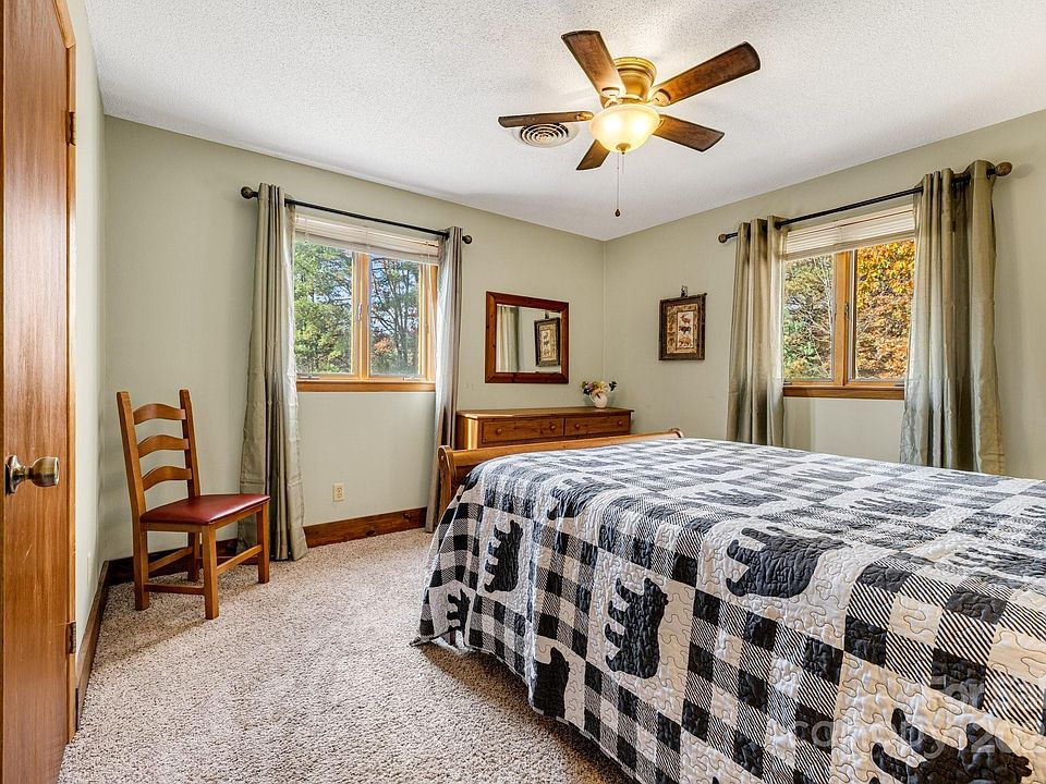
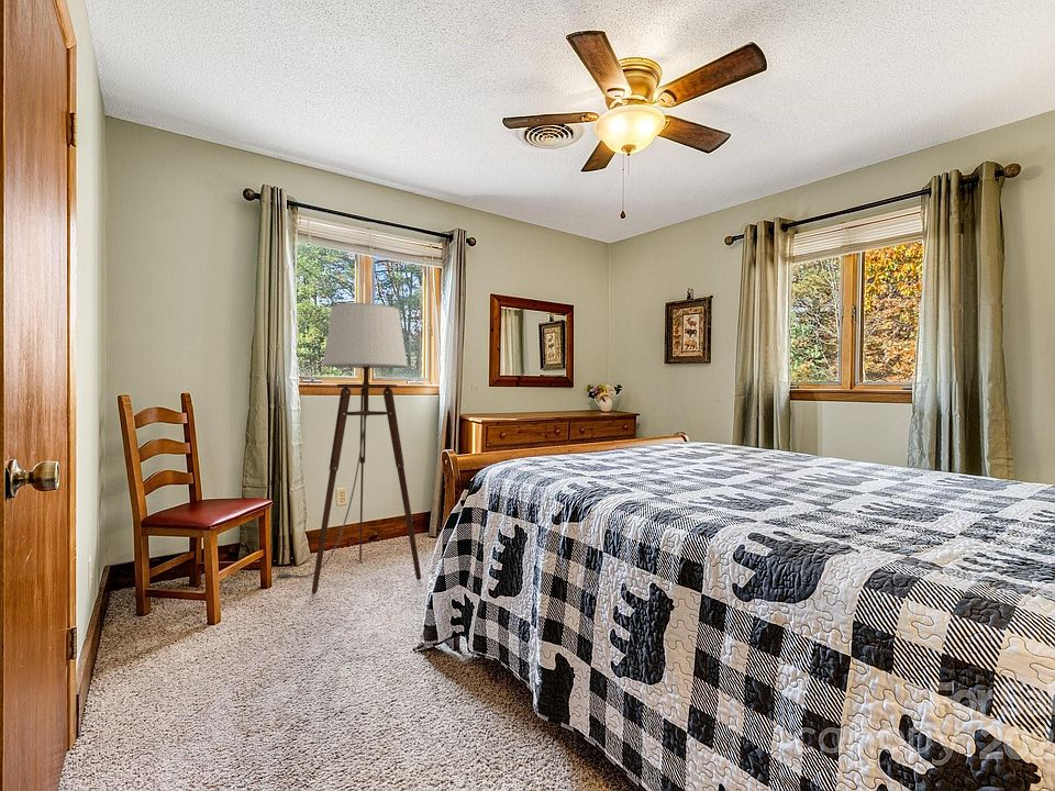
+ floor lamp (342, 443)
